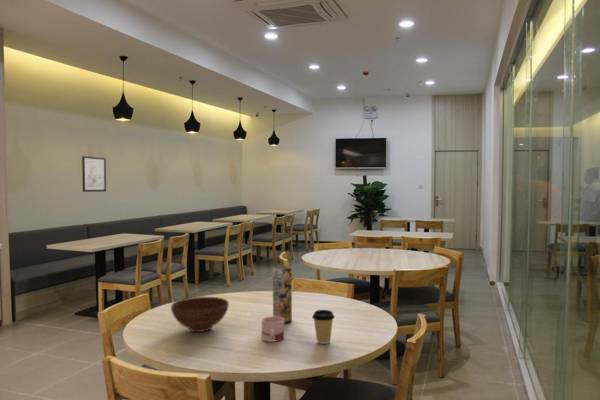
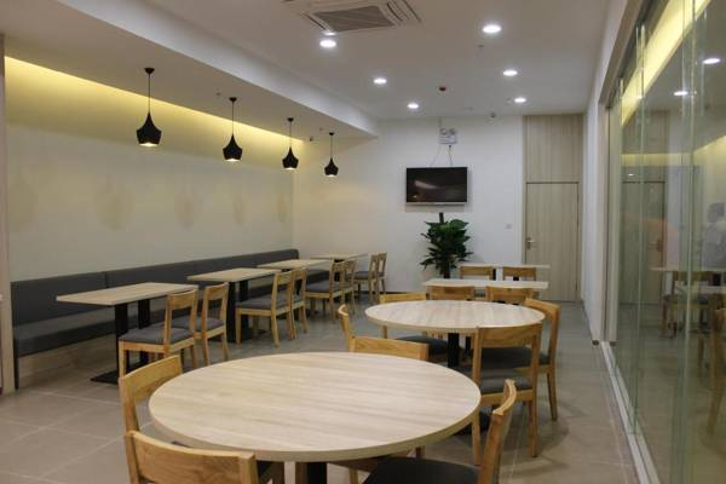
- bowl (200, 316)
- coffee cup (323, 327)
- wall art (94, 174)
- mug (272, 329)
- vase (282, 294)
